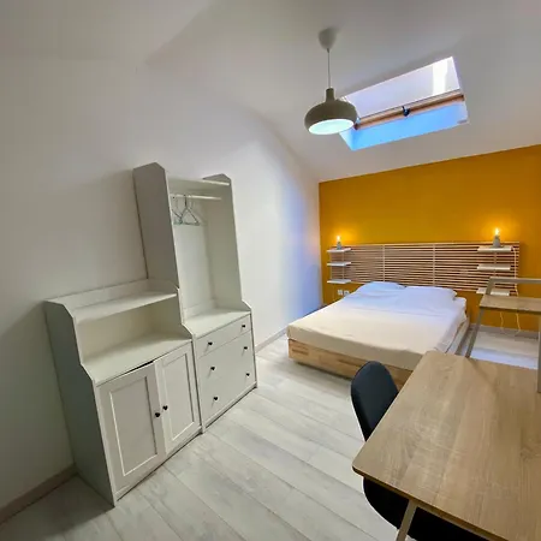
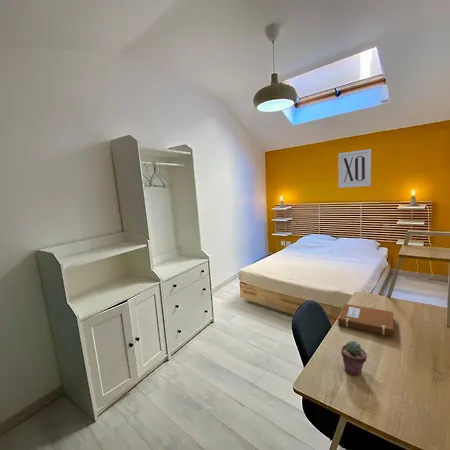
+ potted succulent (353, 356)
+ wall art (354, 169)
+ notebook (364, 318)
